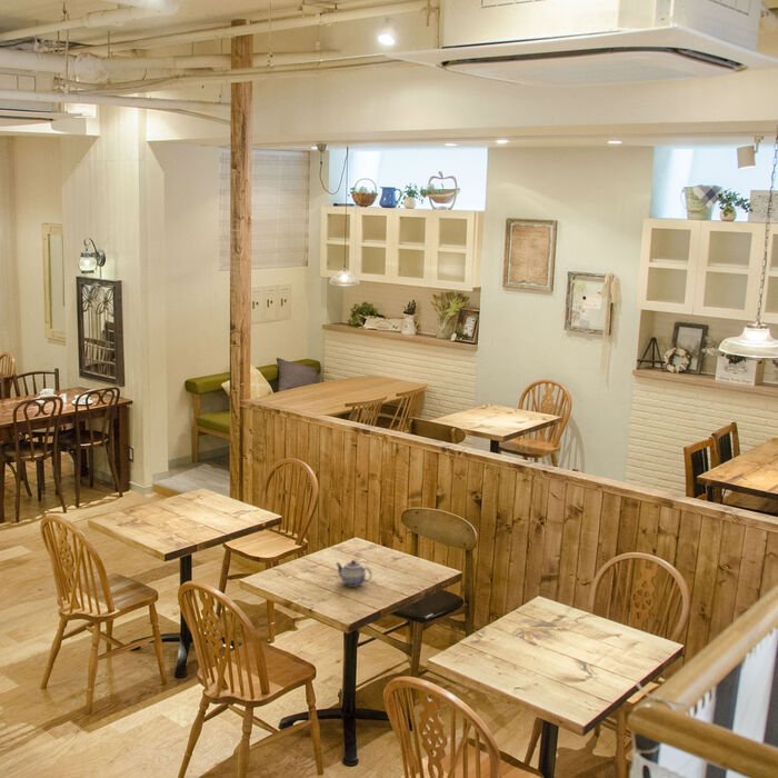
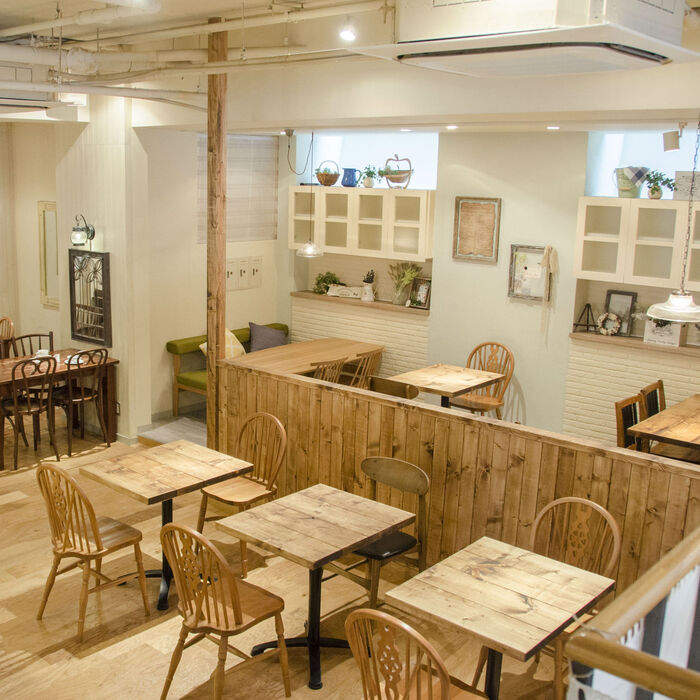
- teapot (352, 571)
